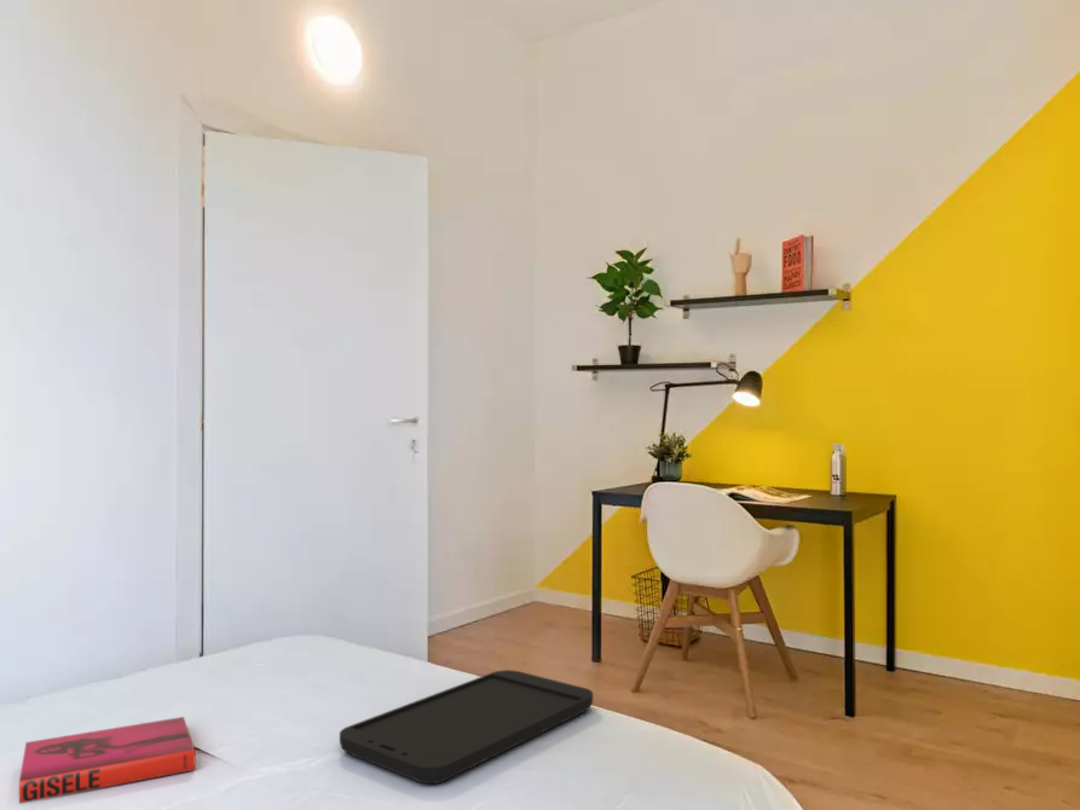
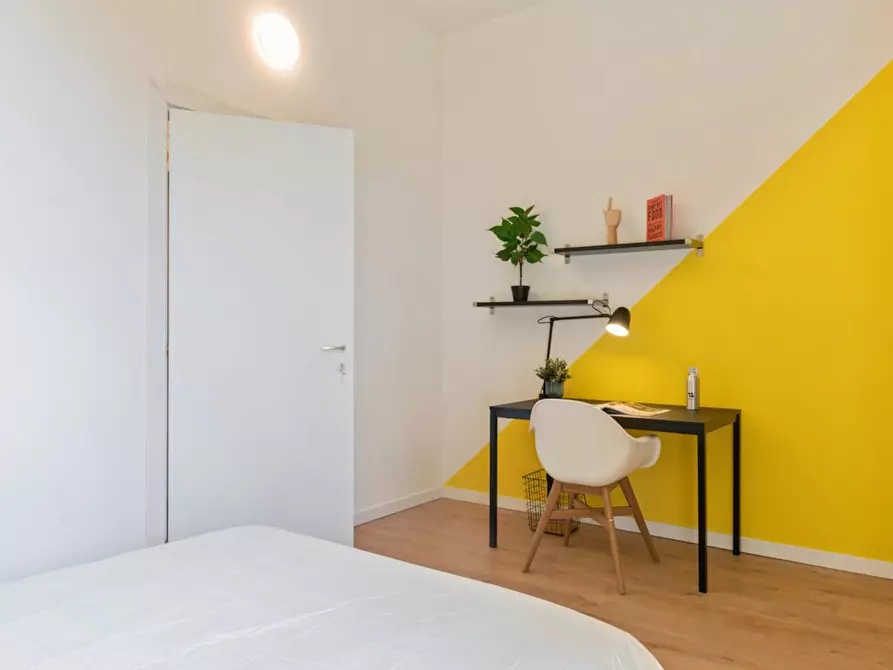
- hardback book (109, 756)
- tray (474, 719)
